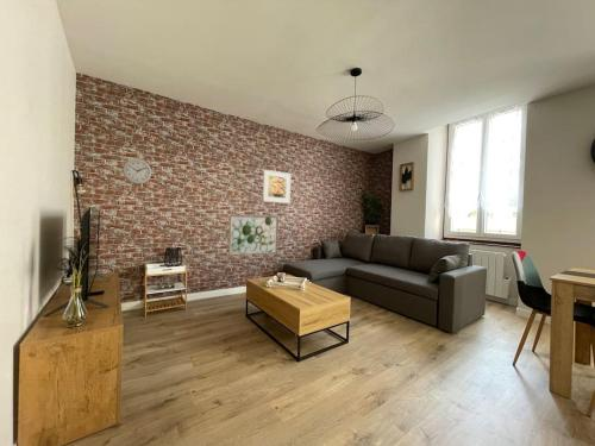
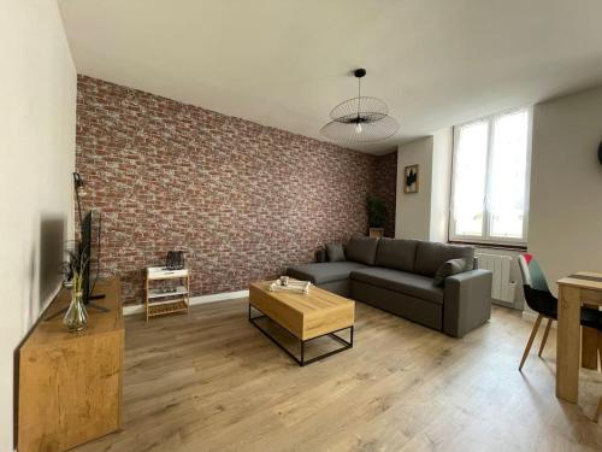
- wall clock (137, 171)
- wall art (255, 234)
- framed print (277, 187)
